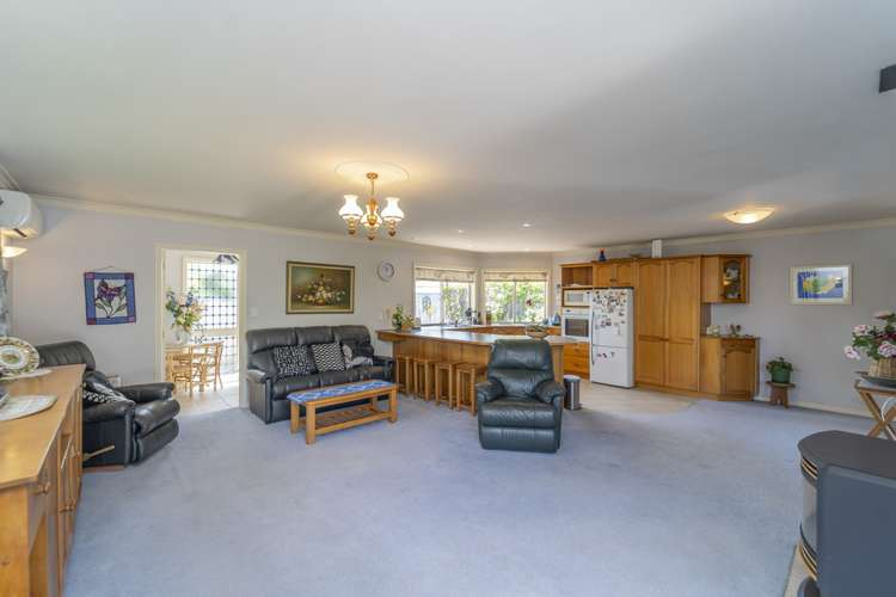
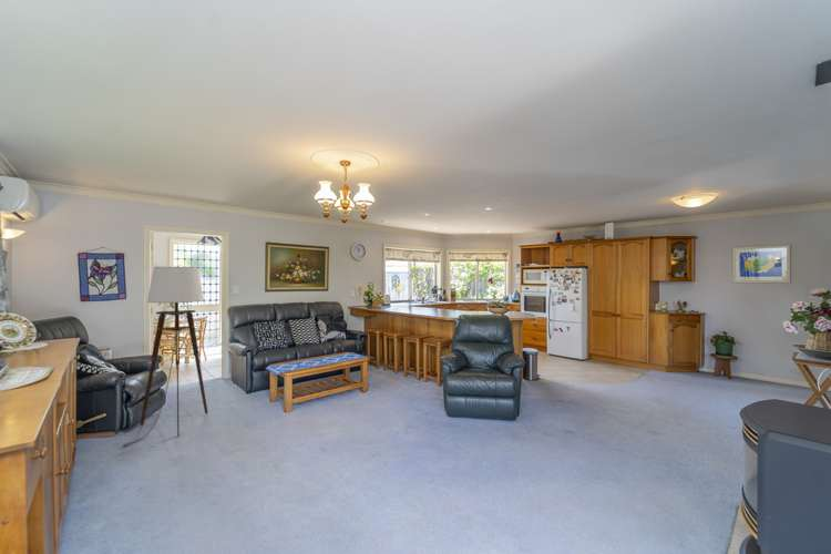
+ floor lamp (158, 348)
